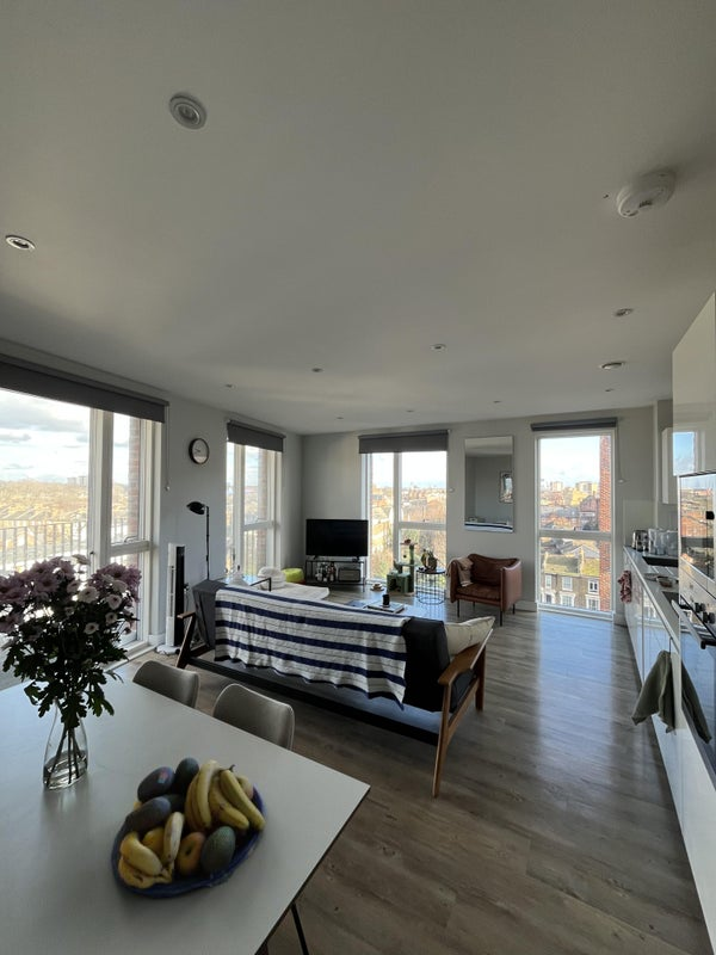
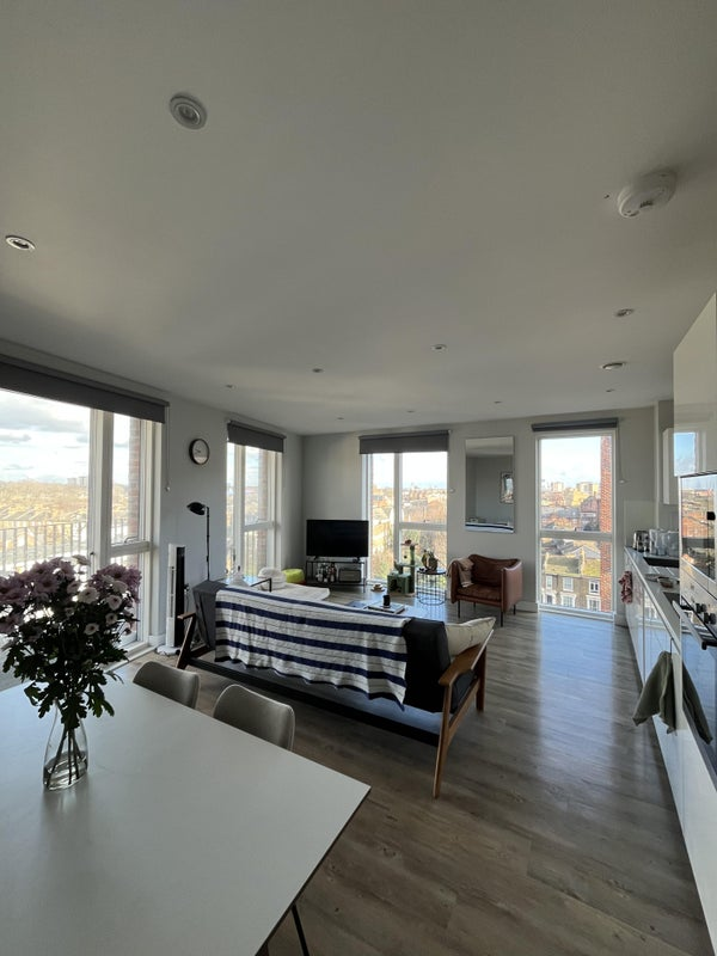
- fruit bowl (195, 800)
